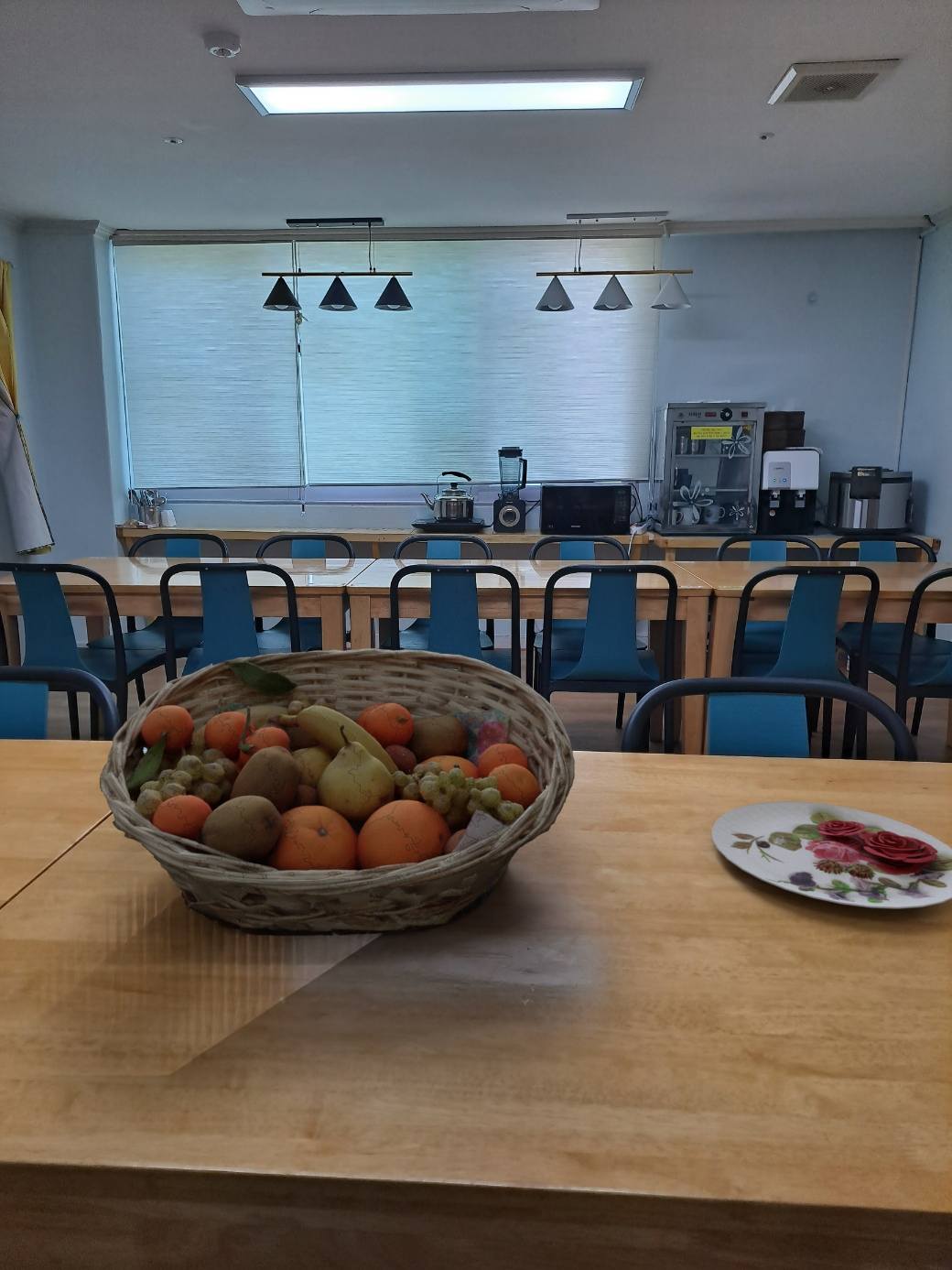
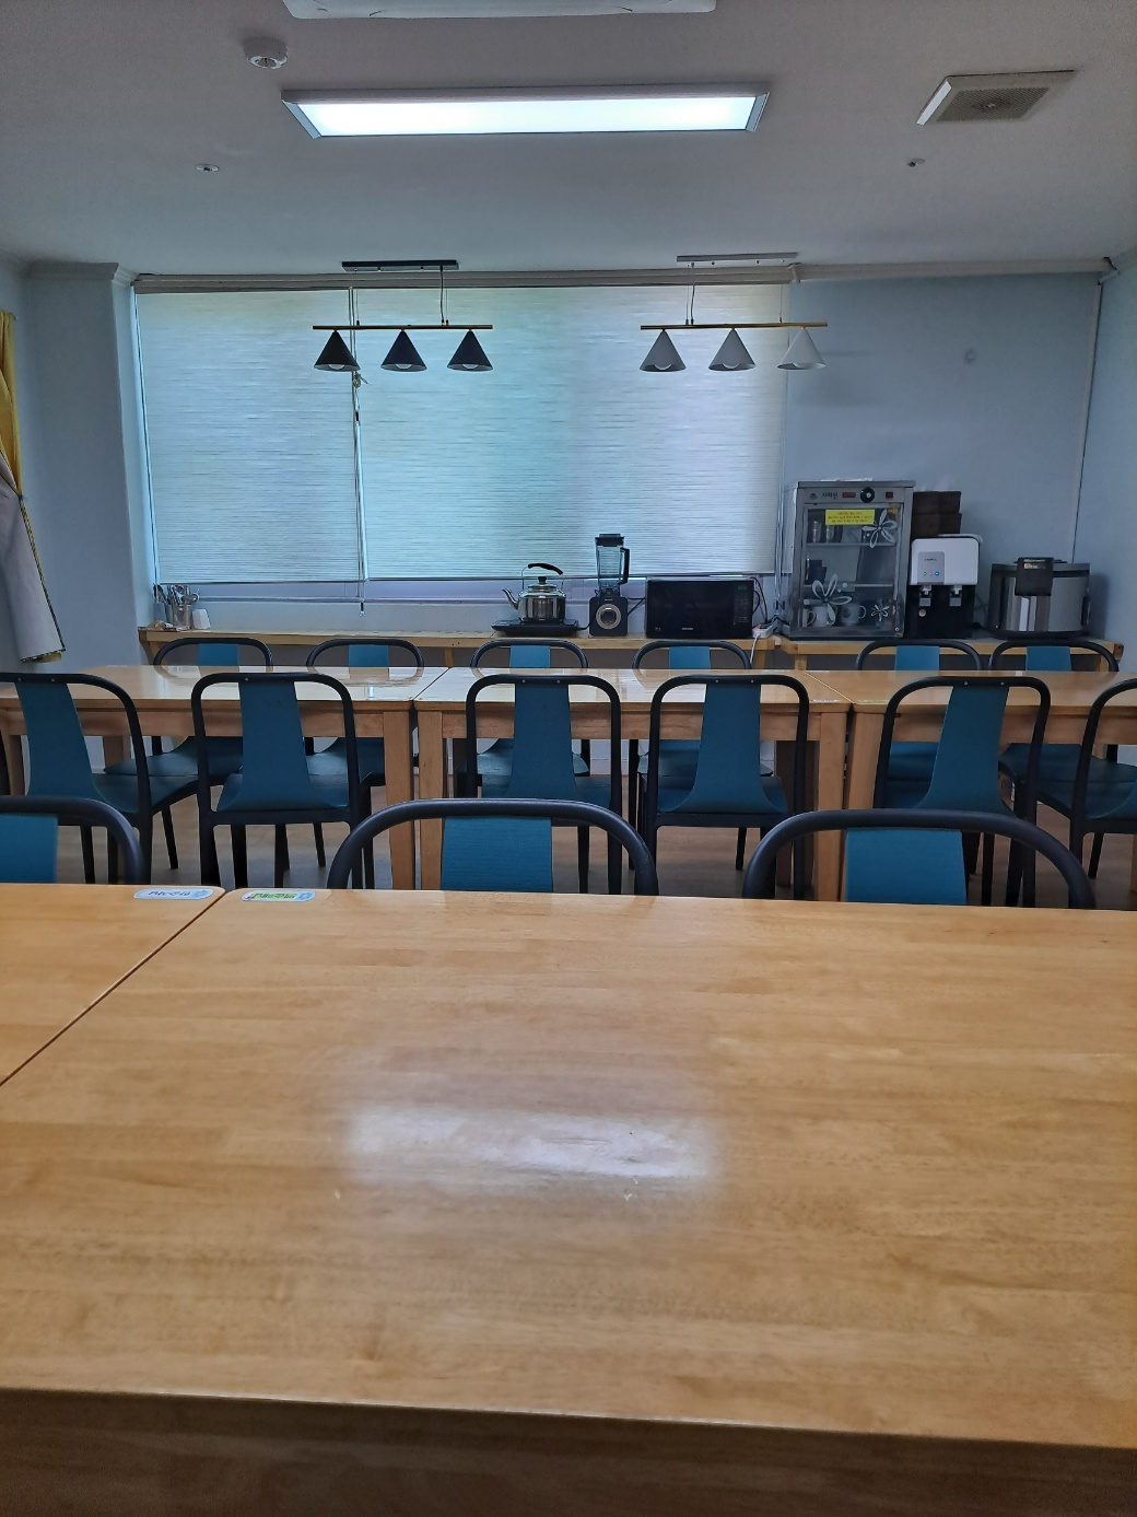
- fruit basket (344, 775)
- plate (833, 846)
